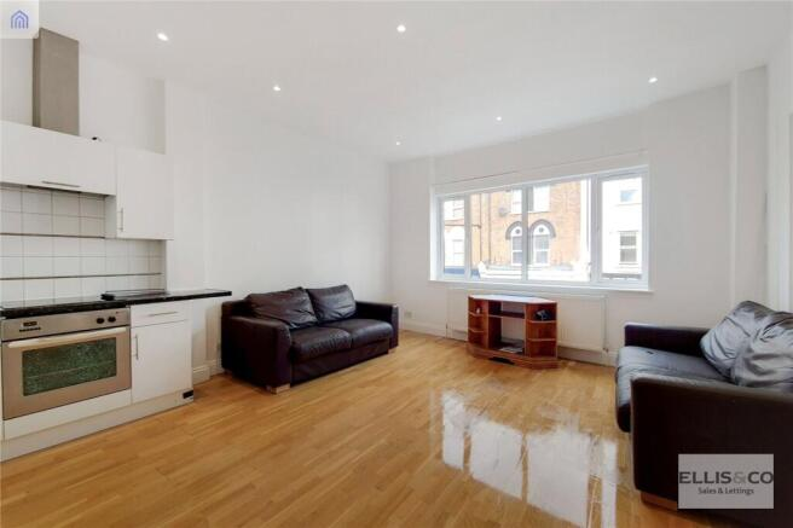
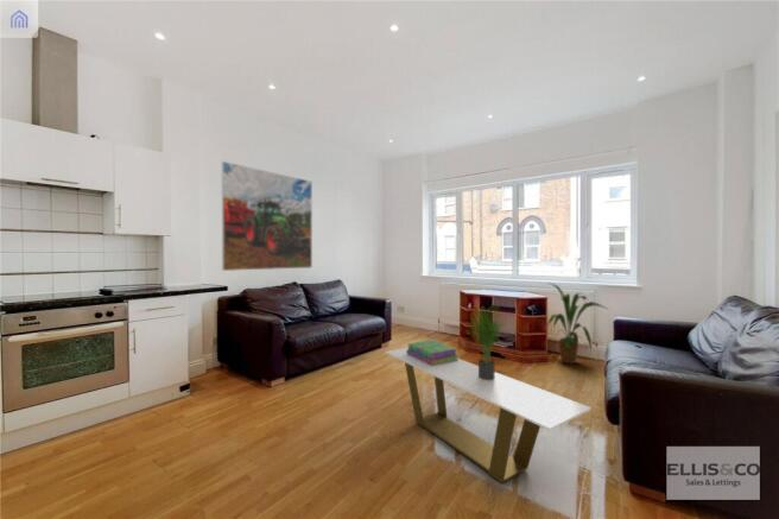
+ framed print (272, 221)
+ potted plant (484, 338)
+ stack of books (431, 350)
+ house plant (576, 323)
+ coffee table (471, 393)
